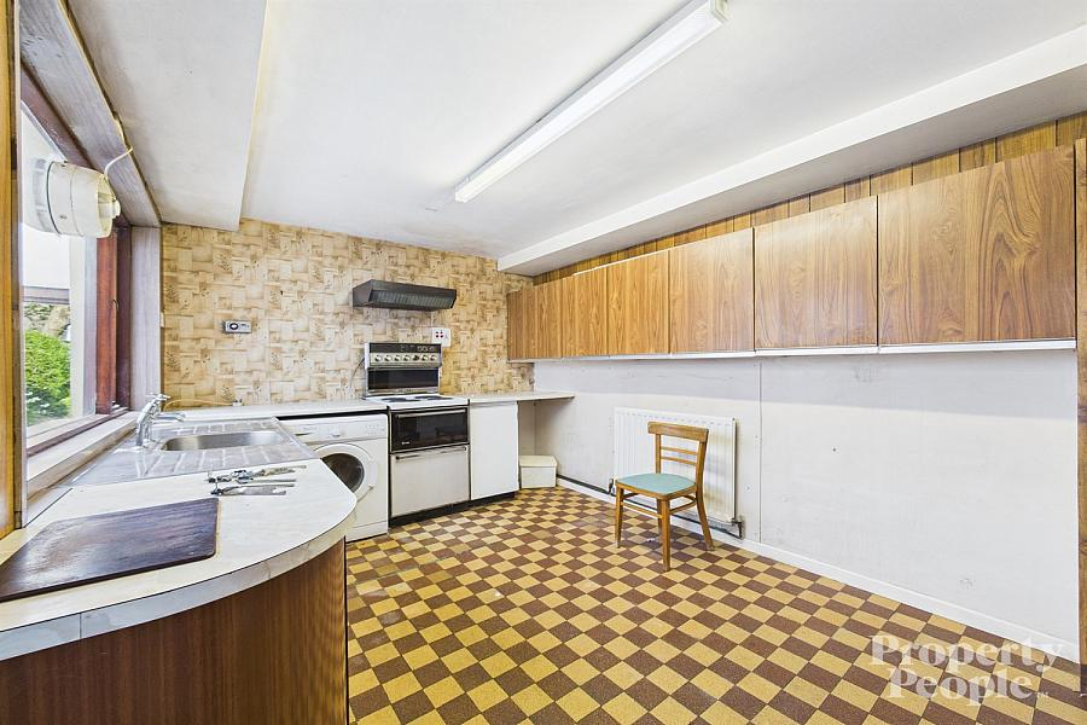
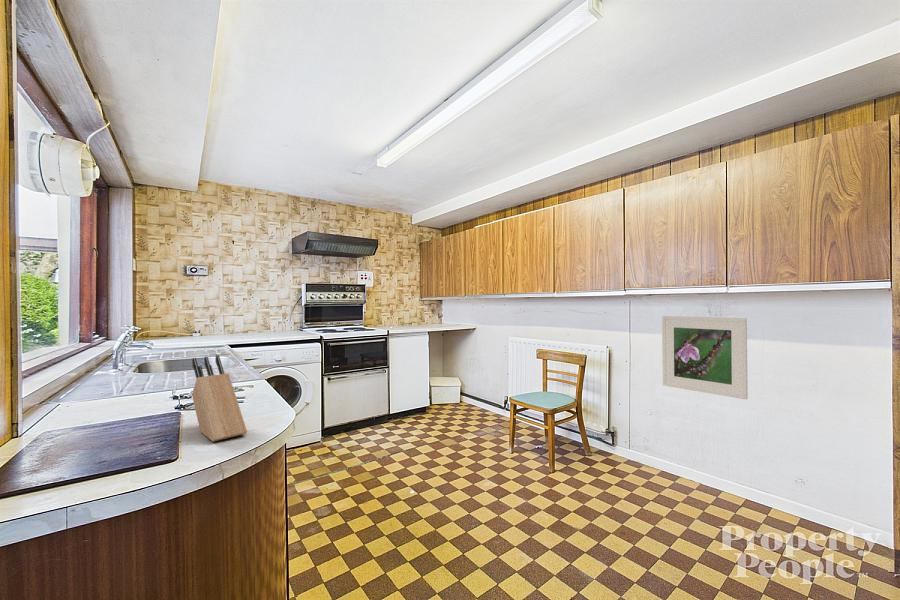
+ knife block (216, 393)
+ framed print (701, 354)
